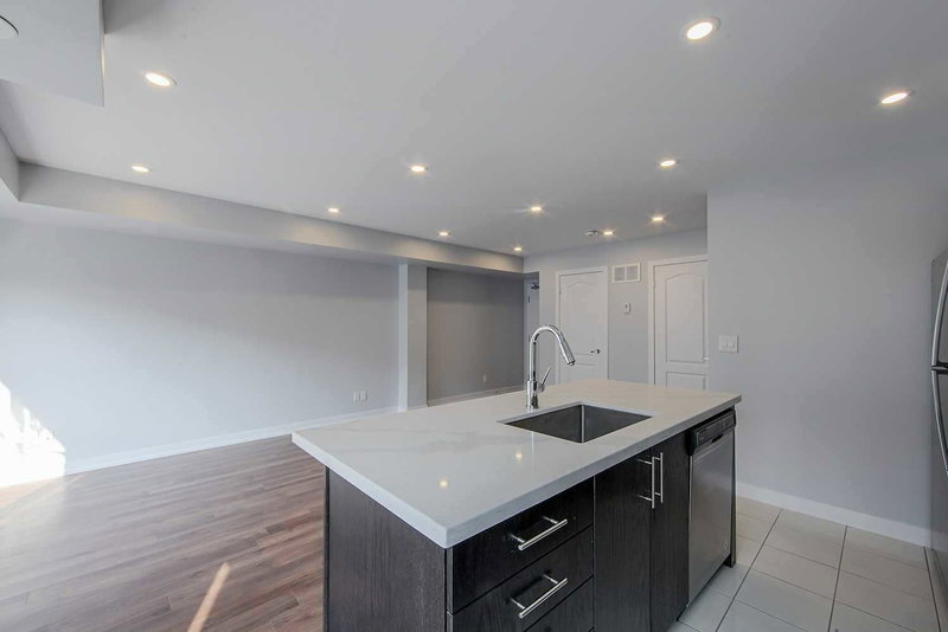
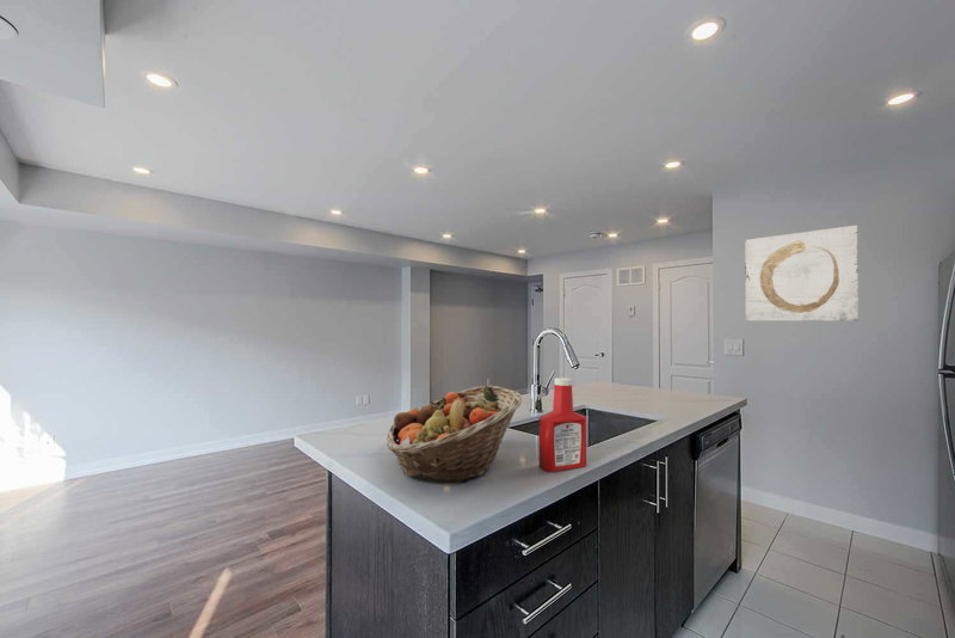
+ fruit basket (452, 425)
+ wall art (797, 277)
+ soap bottle (562, 422)
